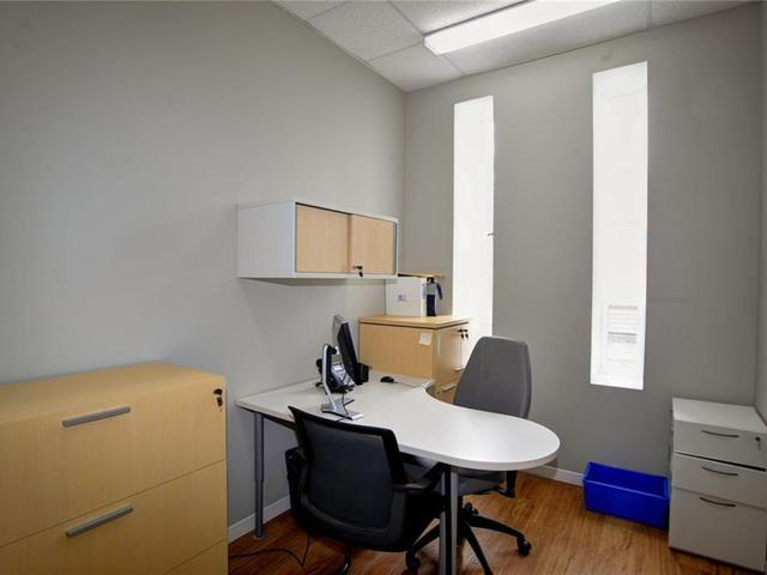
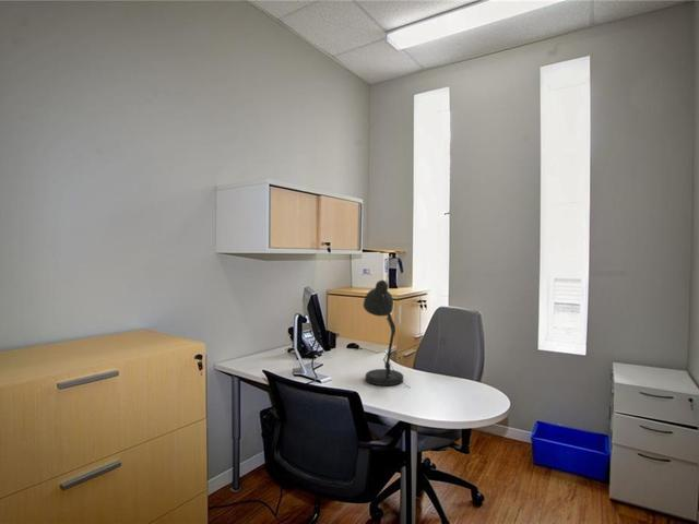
+ desk lamp (390, 326)
